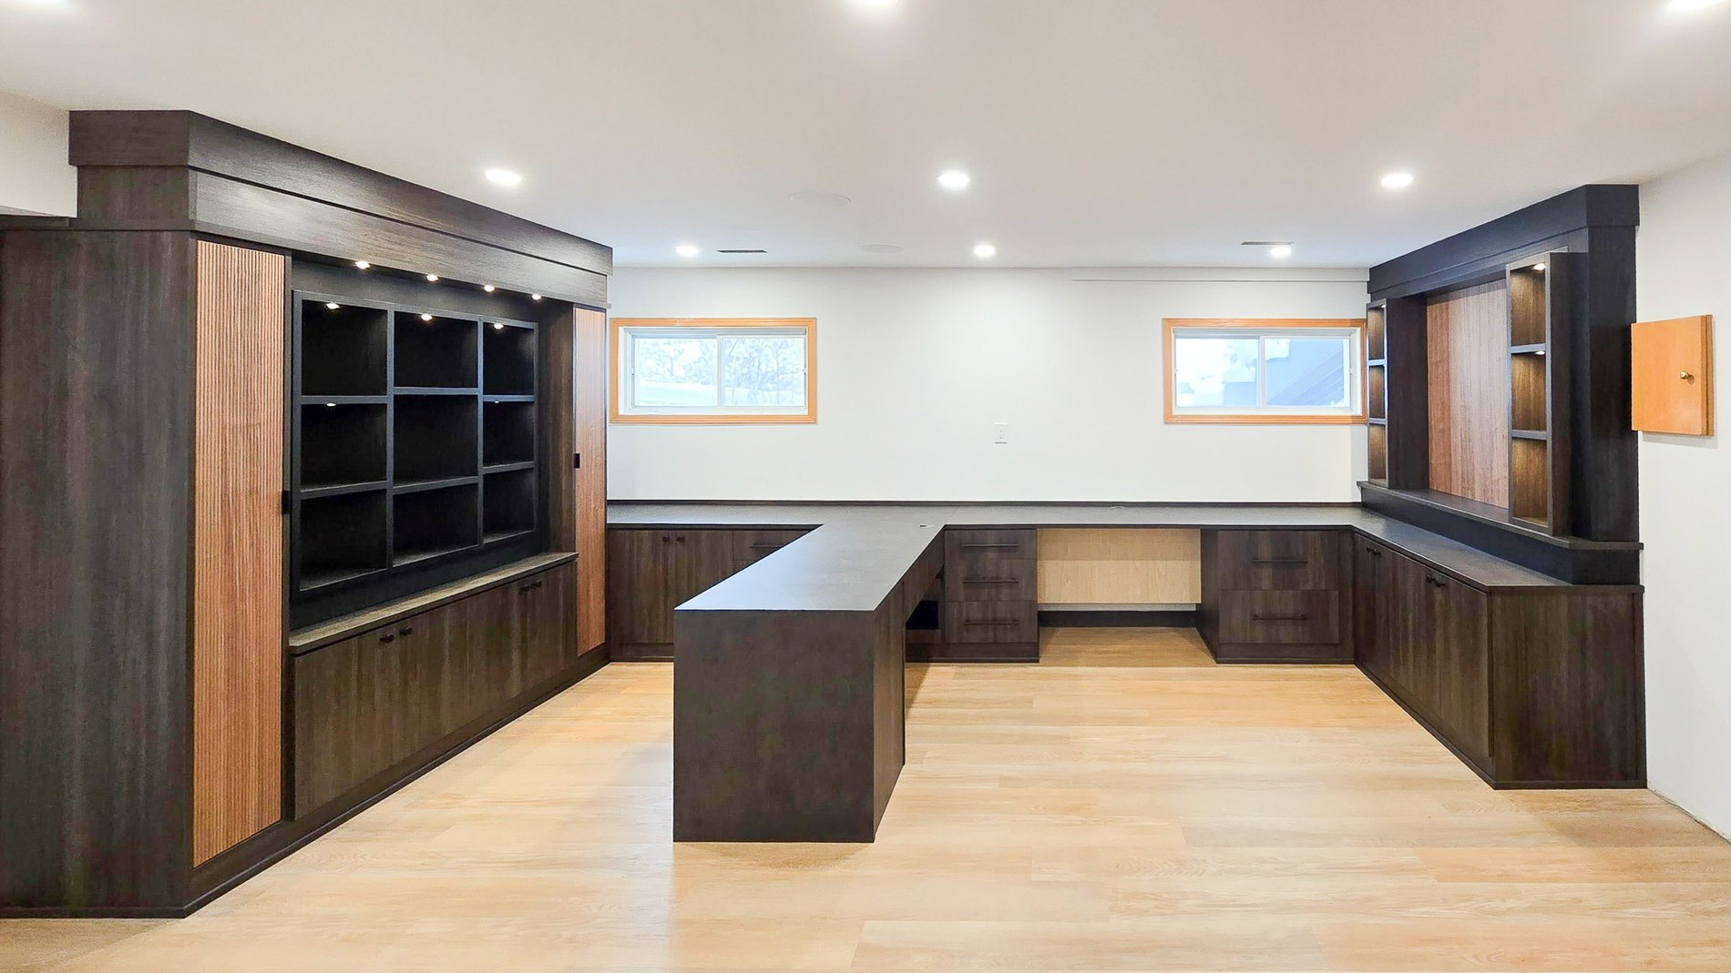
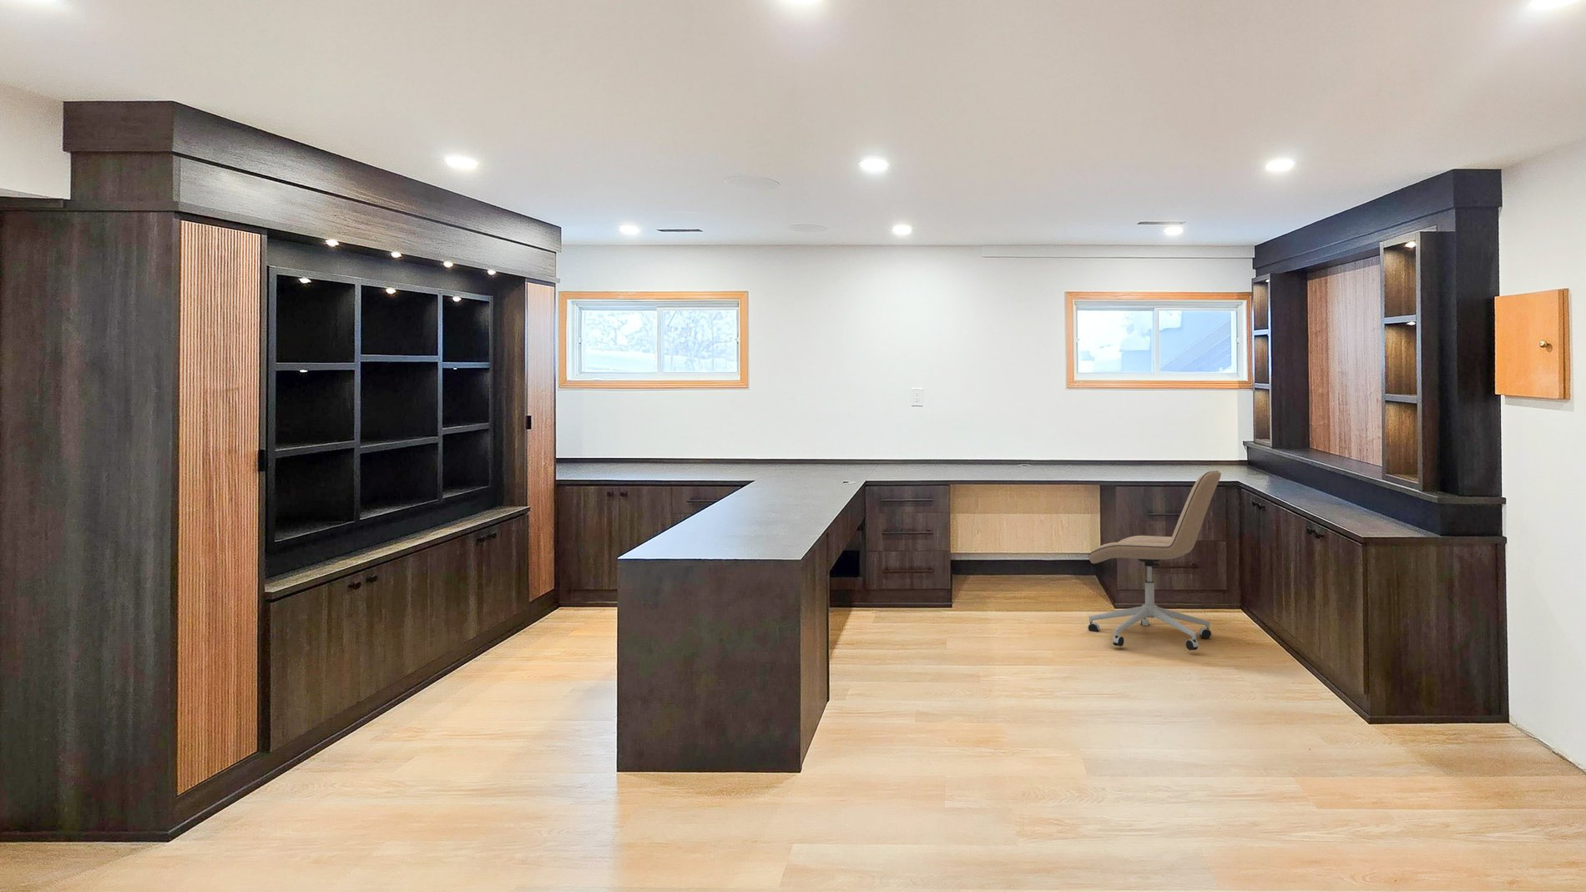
+ office chair (1150, 554)
